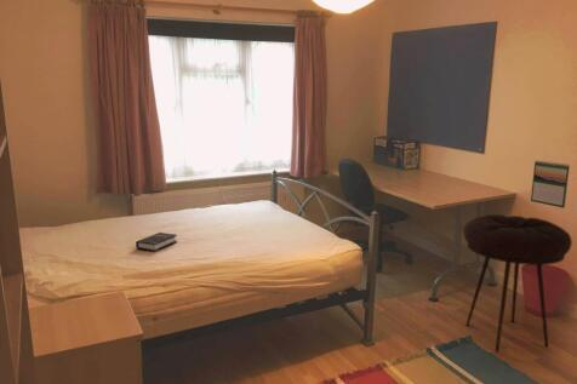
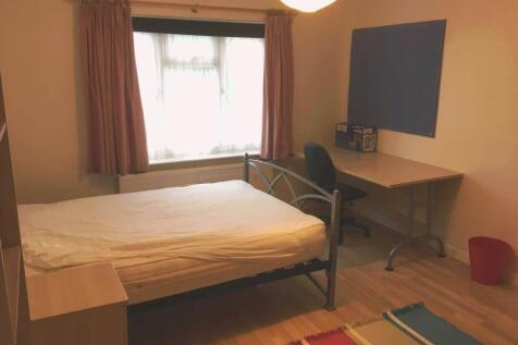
- stool (508, 279)
- calendar (549, 183)
- hardback book (156, 241)
